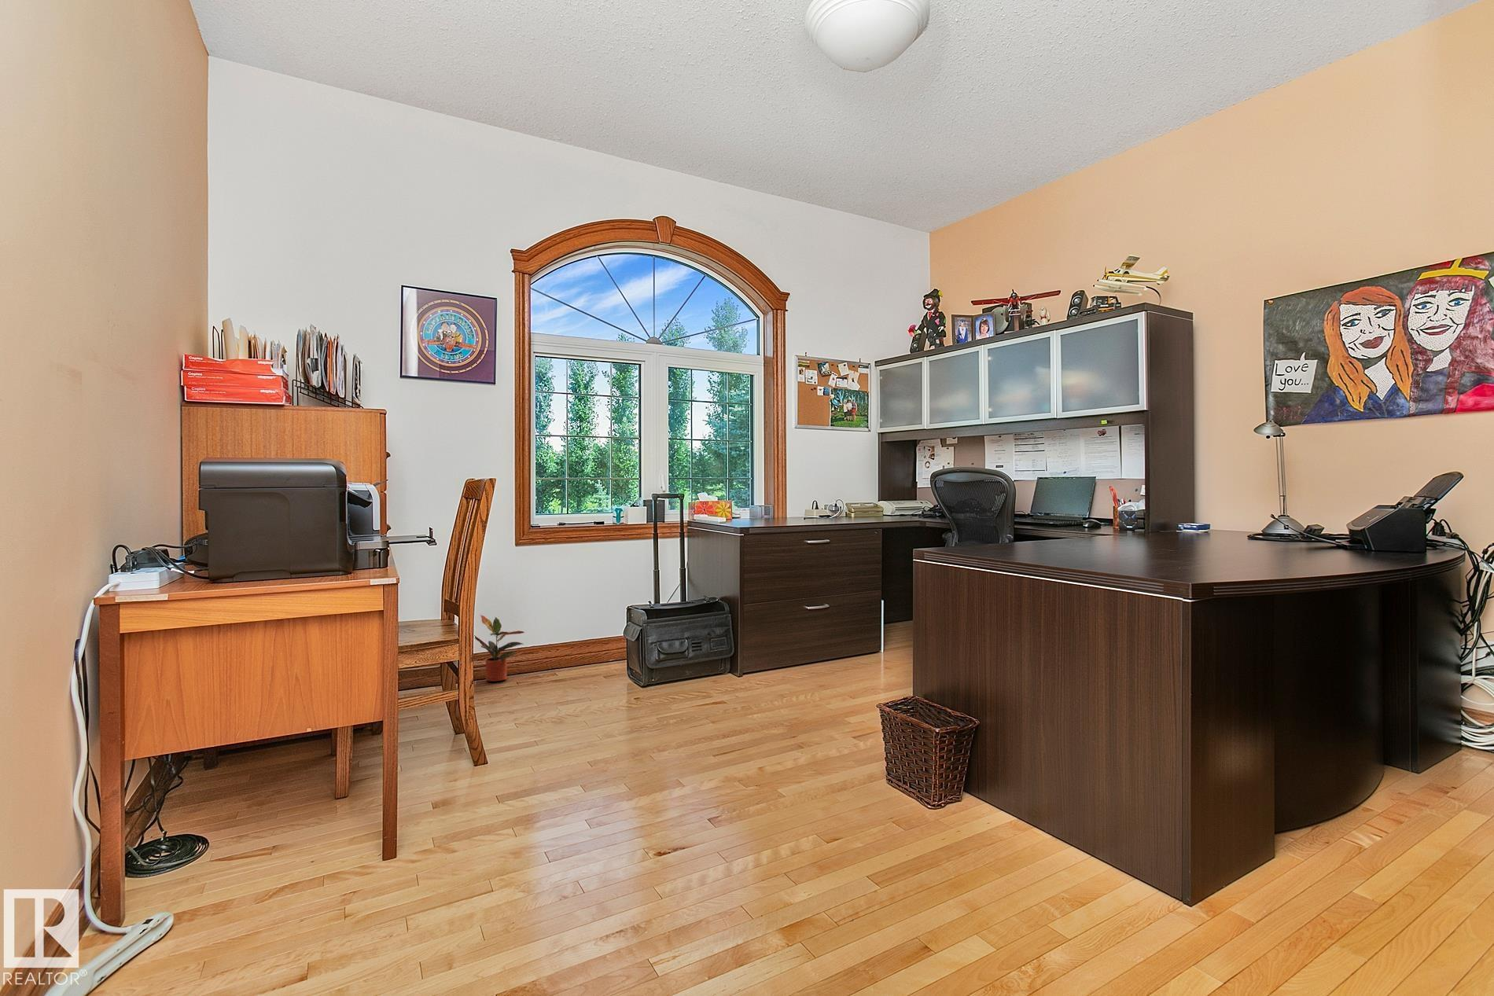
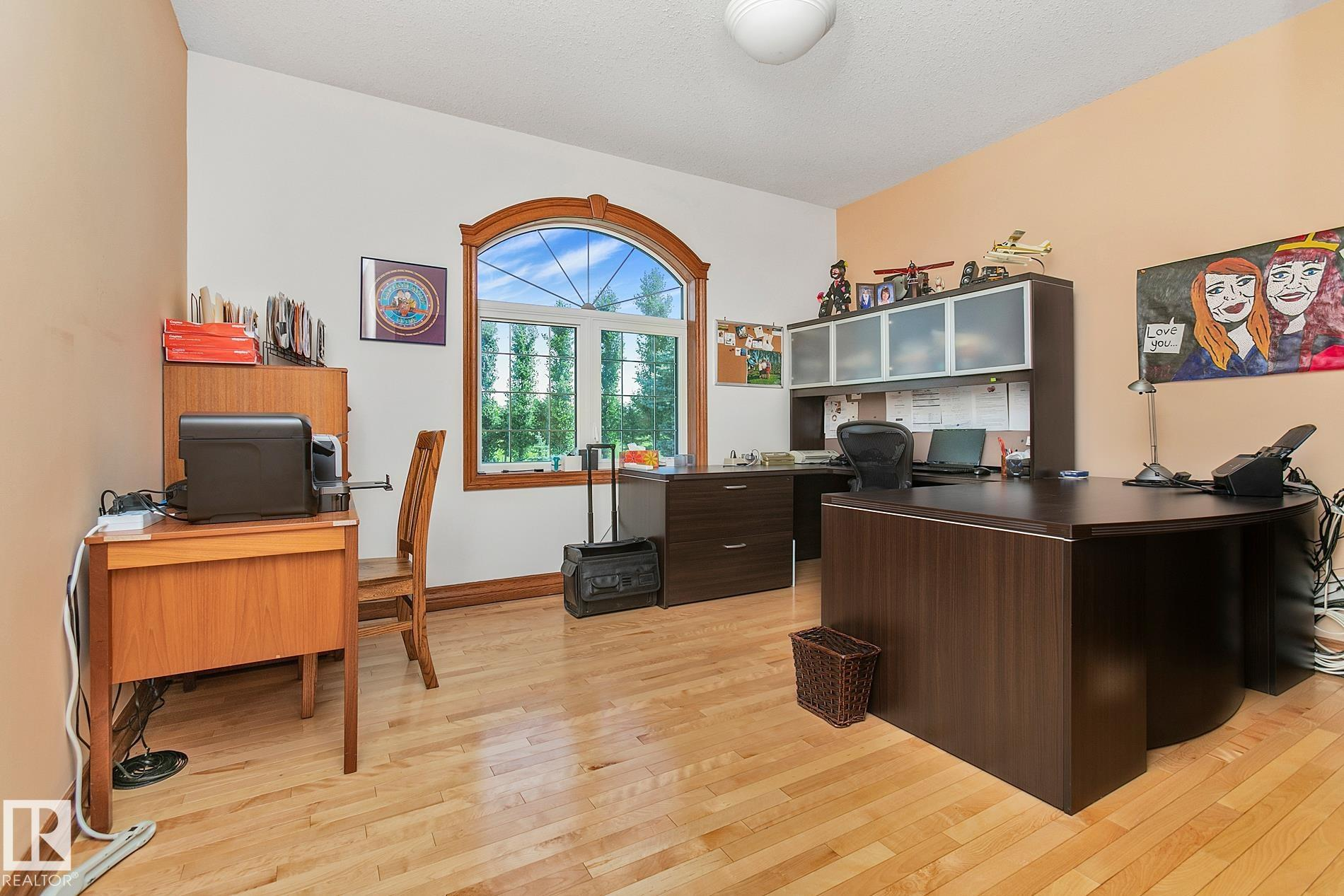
- potted plant (498, 648)
